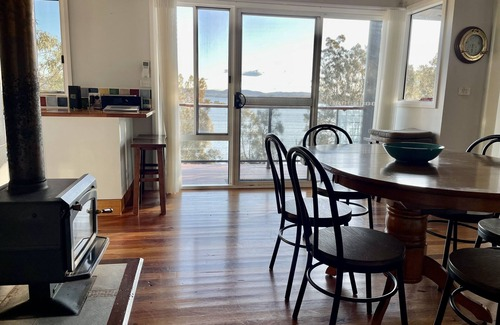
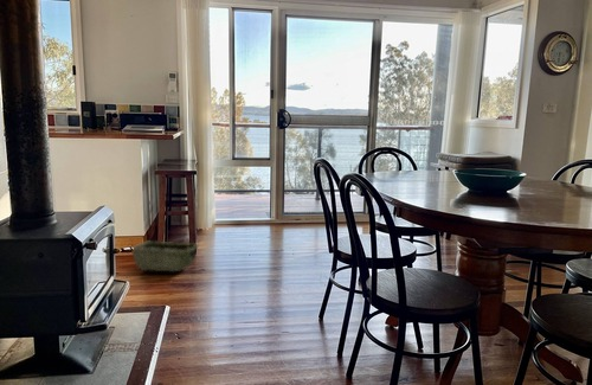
+ woven basket (166, 256)
